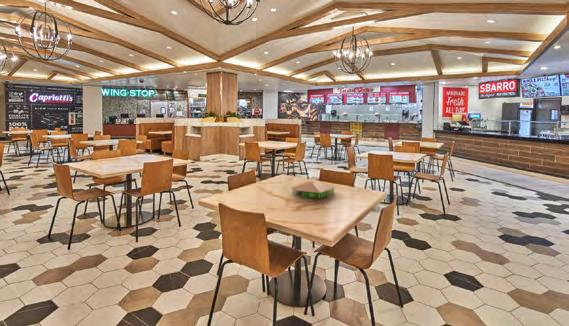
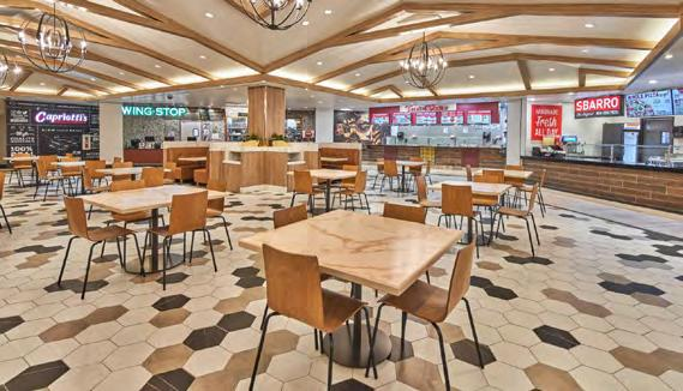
- architectural model (311, 187)
